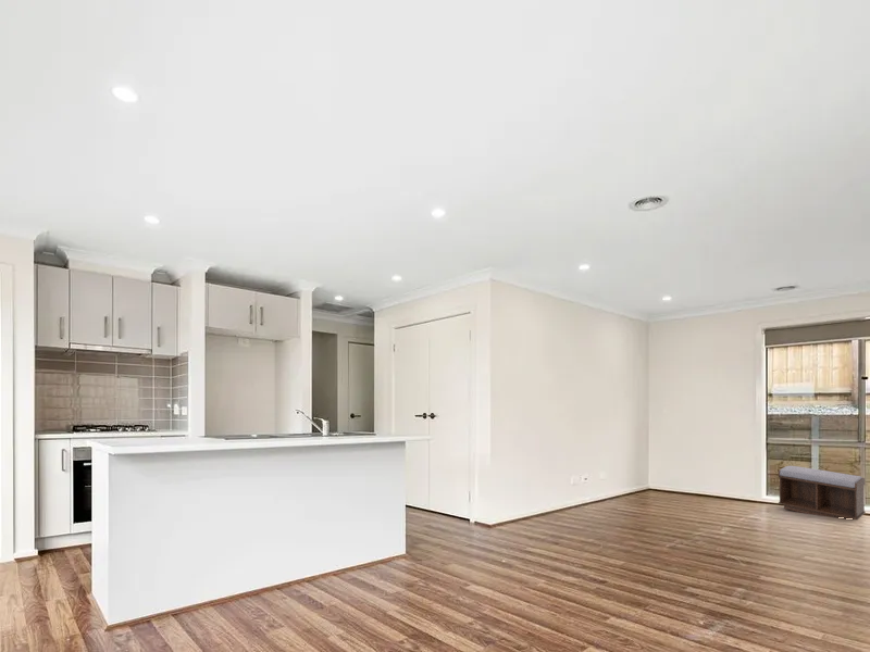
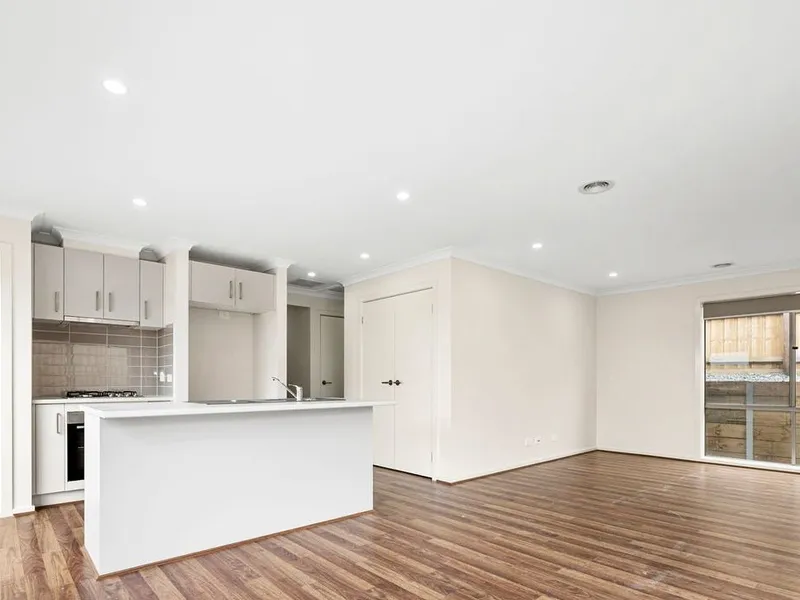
- bench (820, 492)
